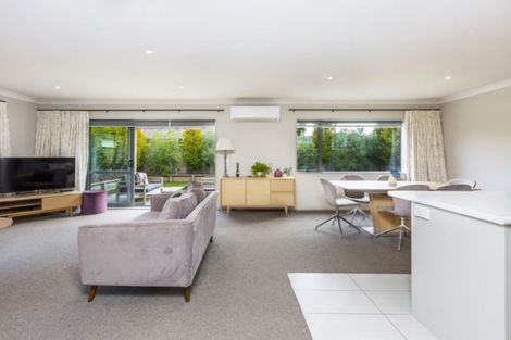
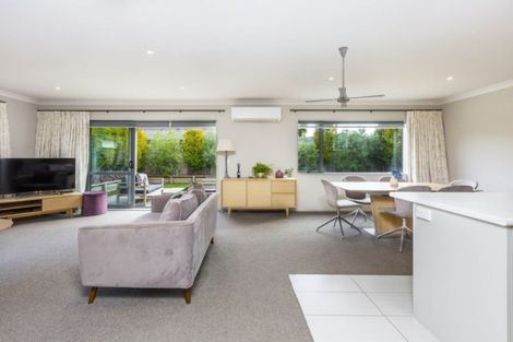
+ ceiling fan (343, 74)
